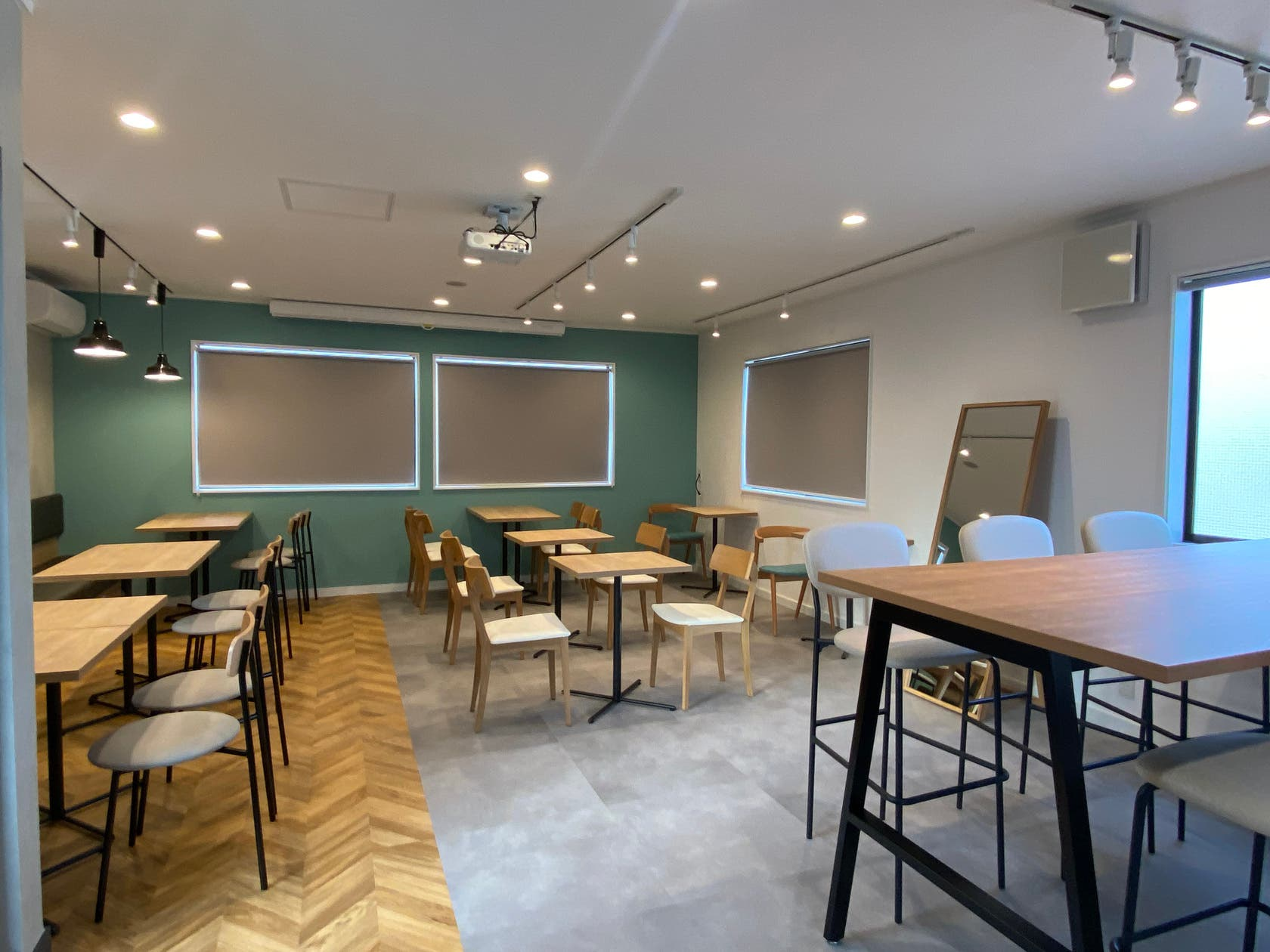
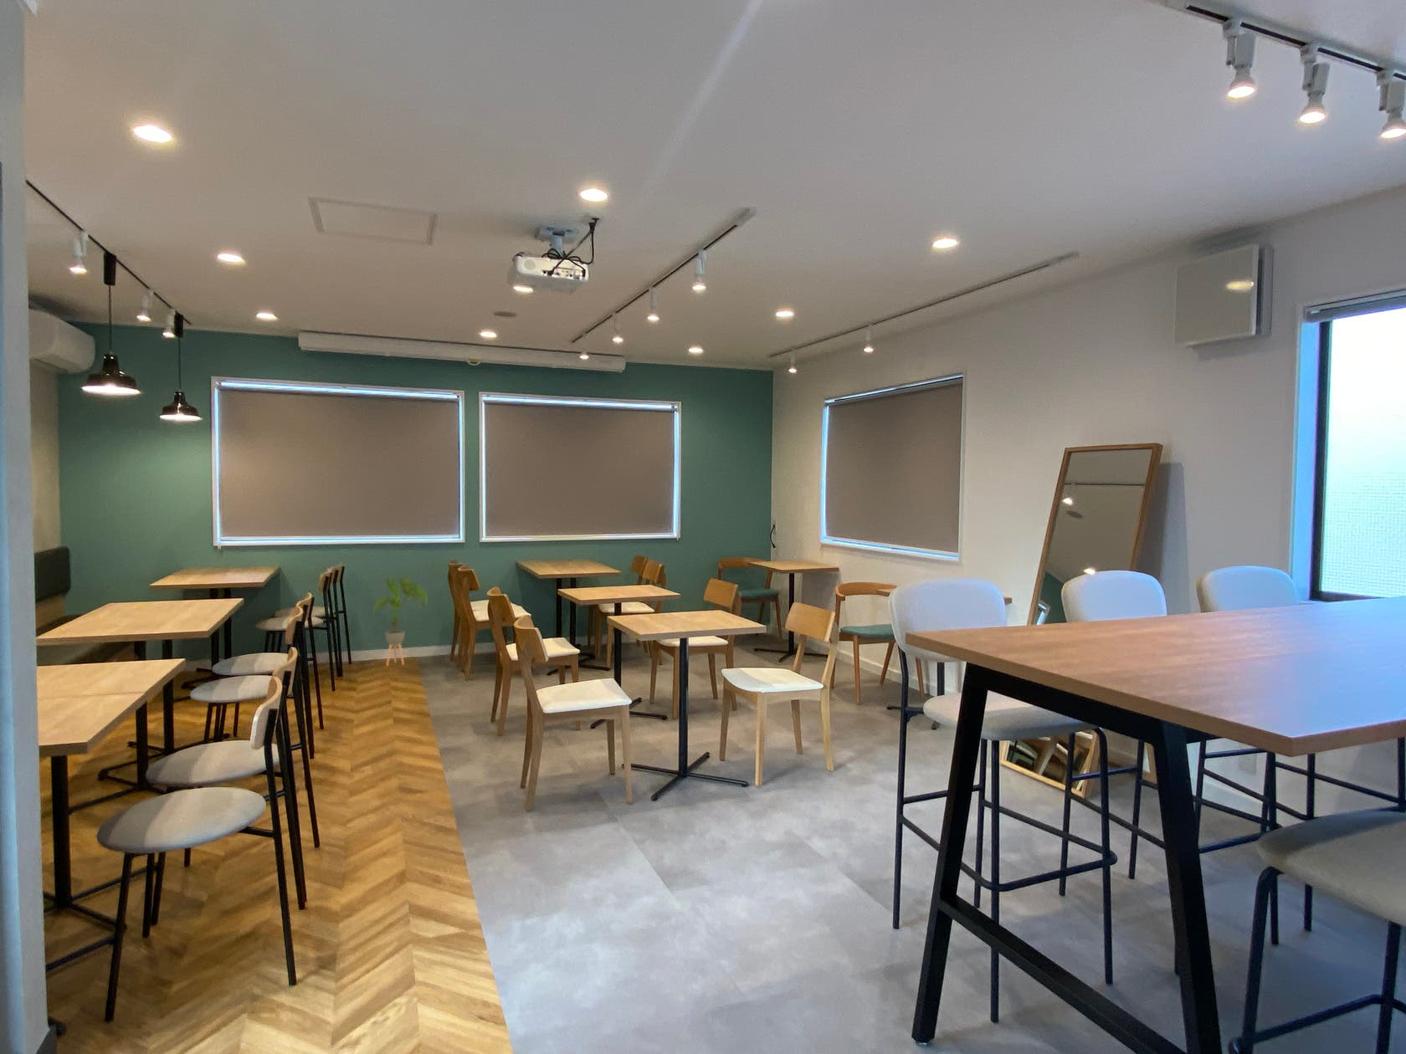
+ house plant (399, 620)
